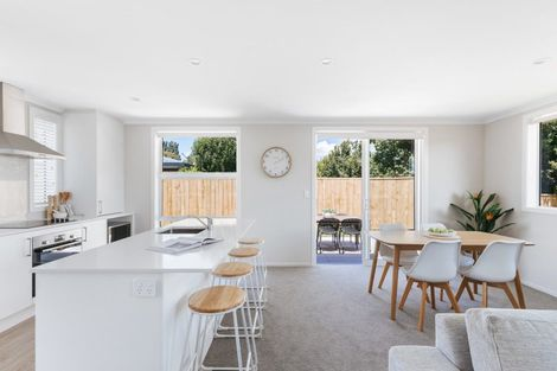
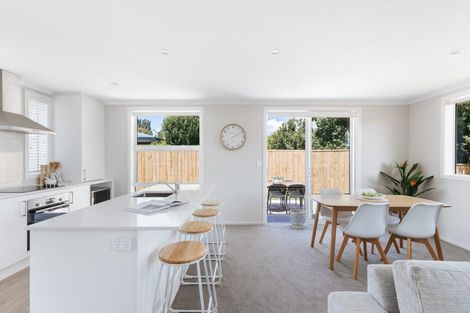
+ wastebasket (297, 219)
